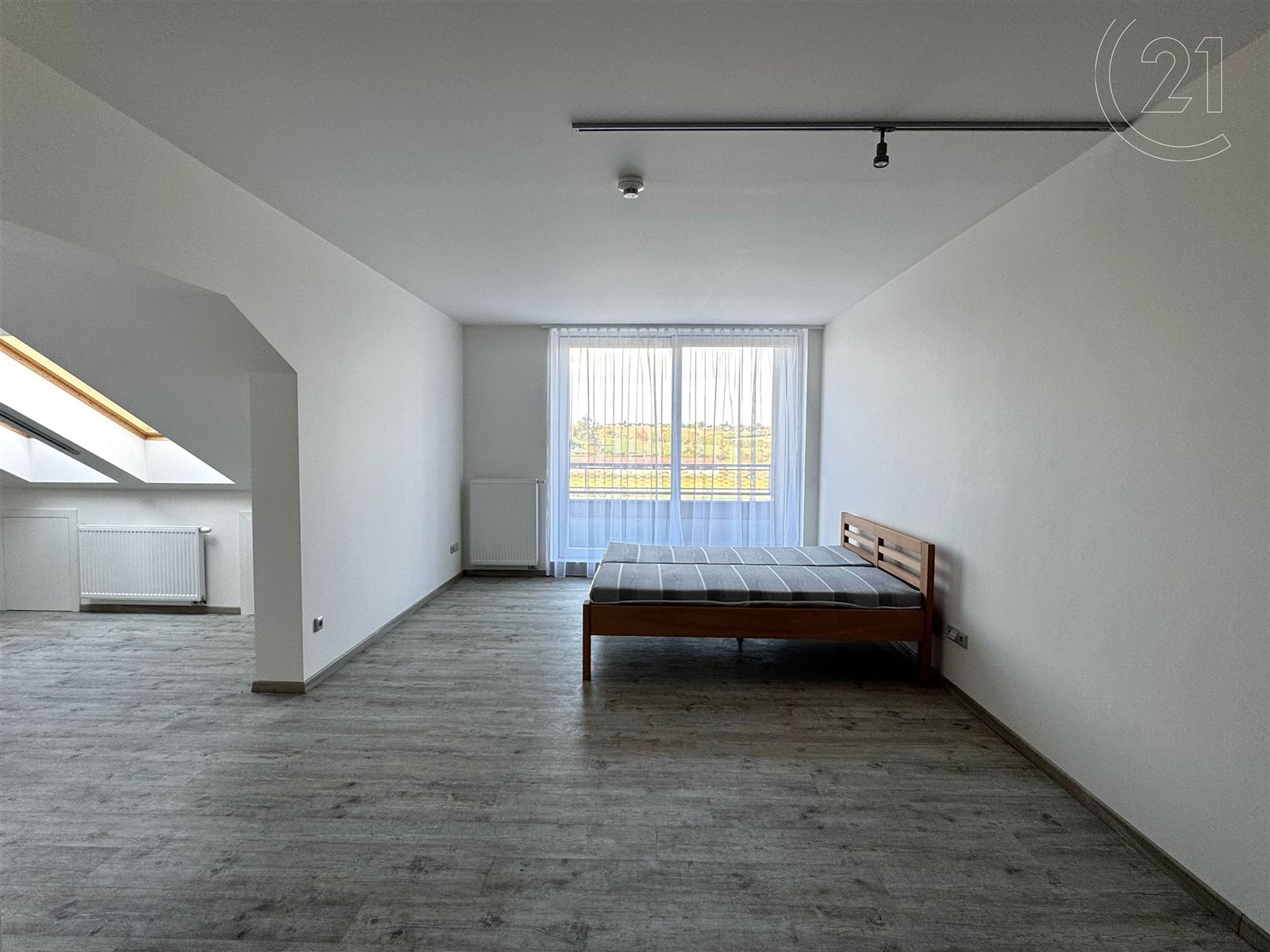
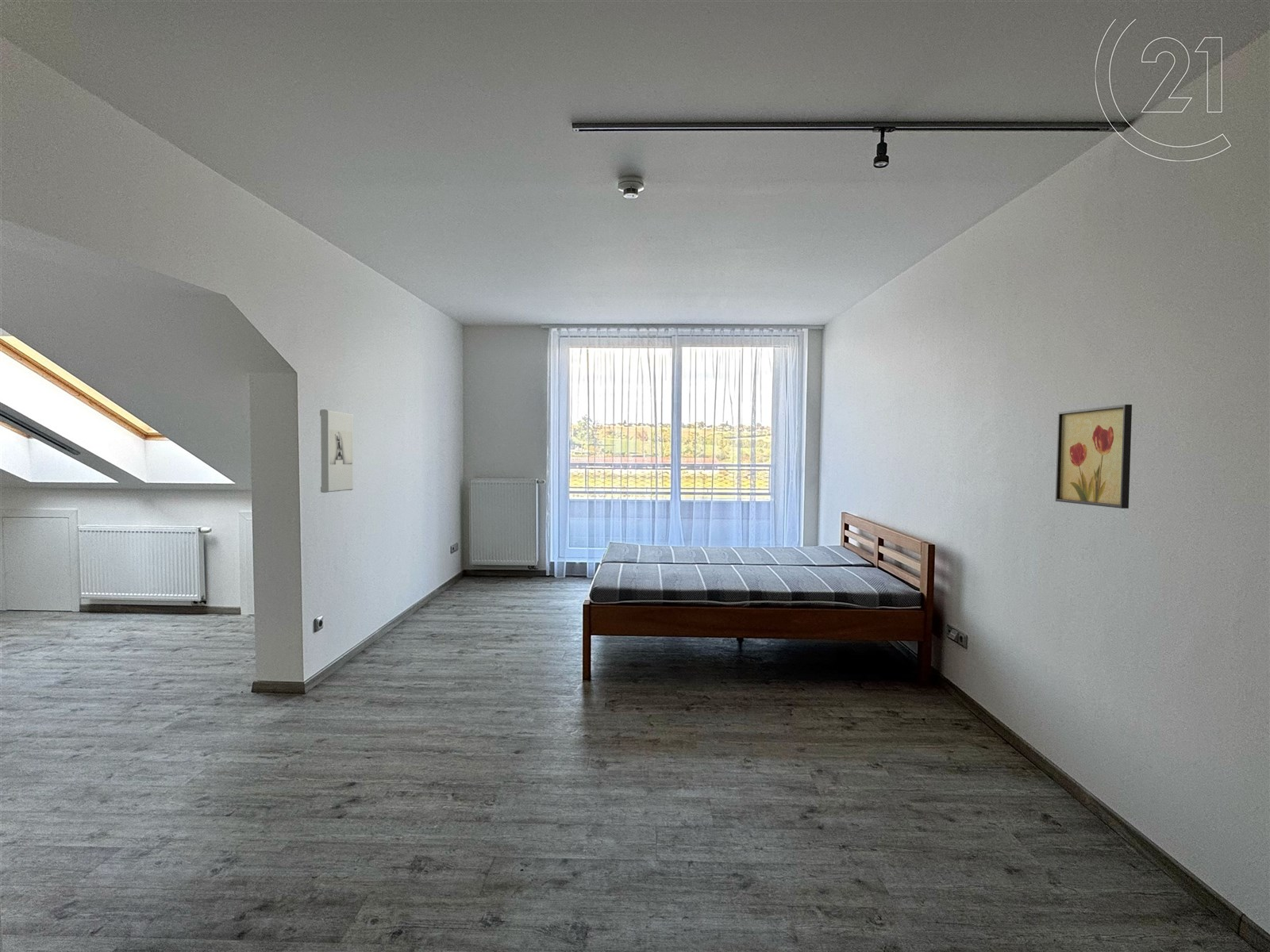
+ wall sculpture (337, 451)
+ wall art (1092, 456)
